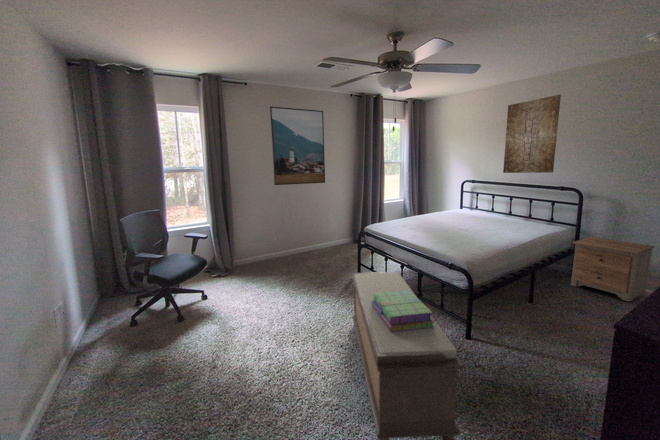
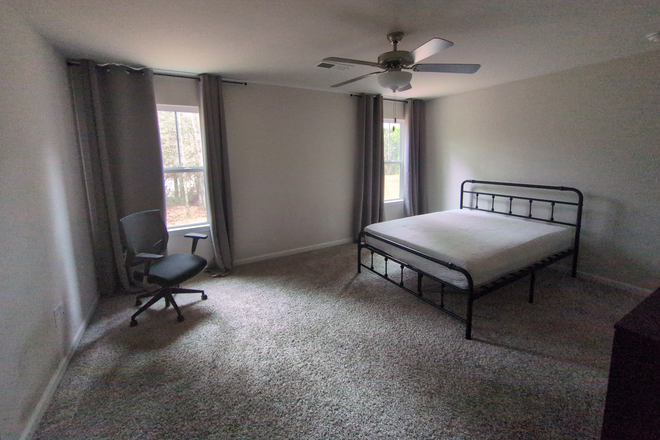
- nightstand (608, 267)
- bench (390, 336)
- stack of books (400, 308)
- wall art (529, 137)
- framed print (299, 147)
